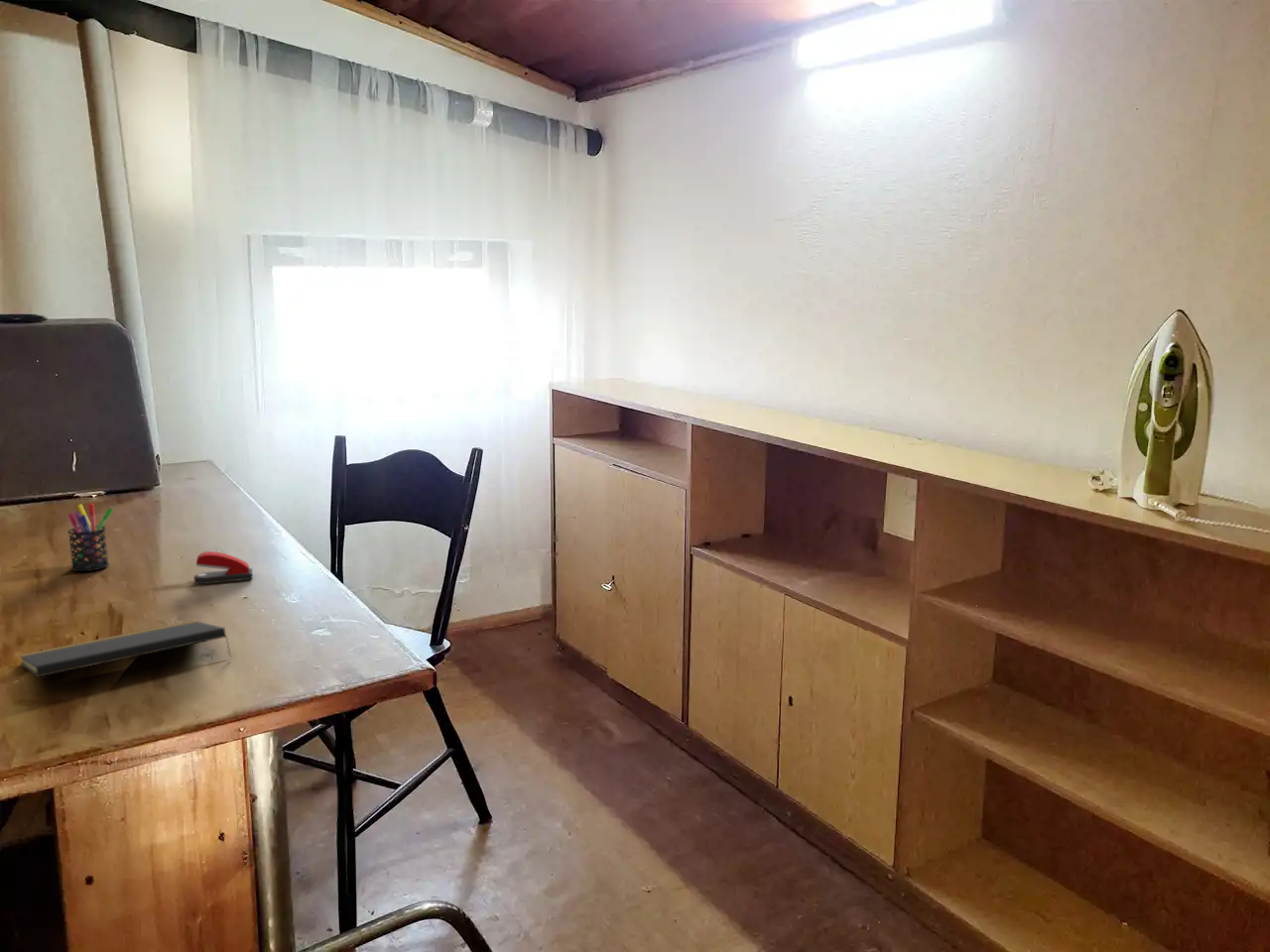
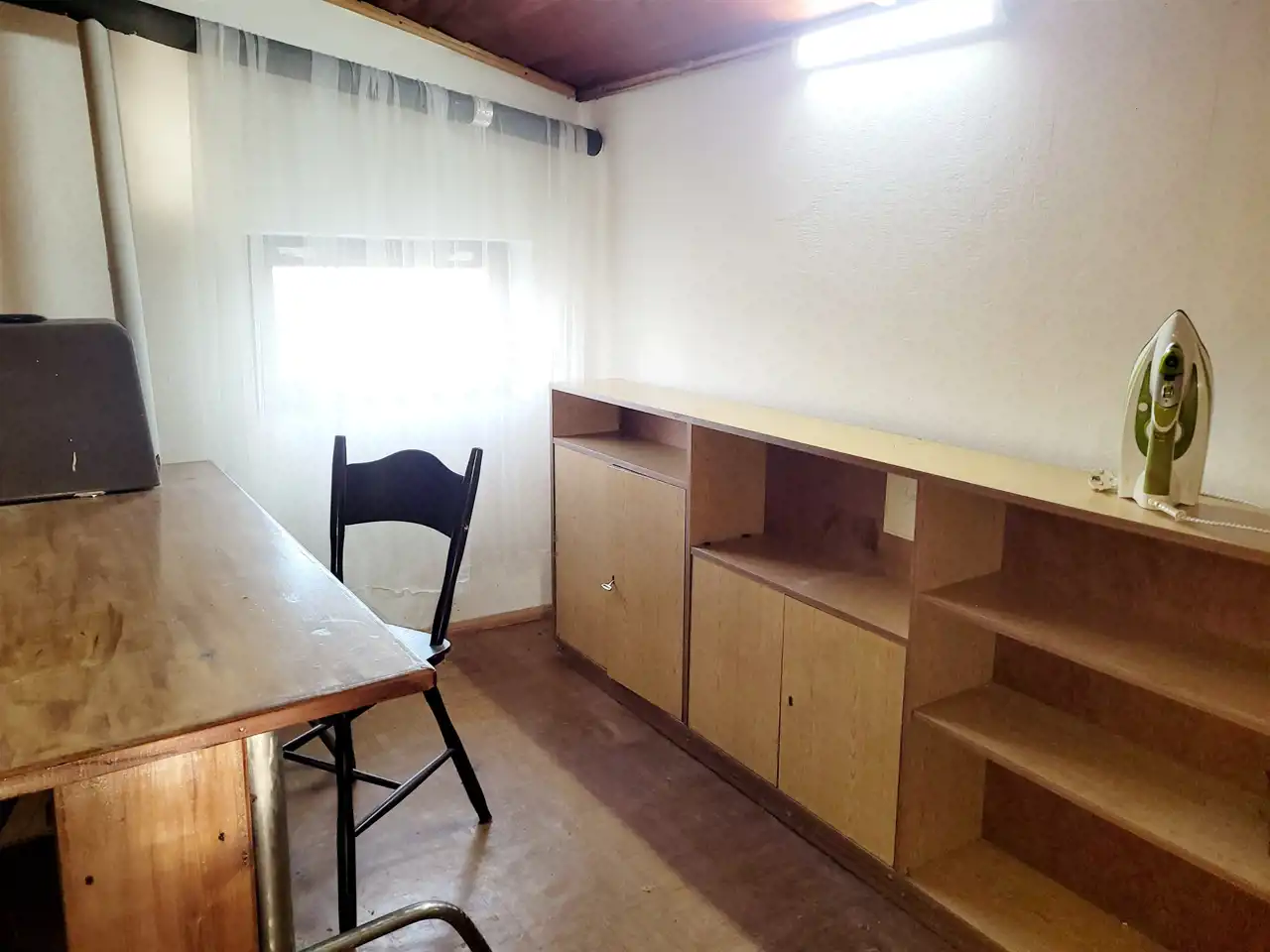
- pen holder (92, 534)
- stapler (222, 565)
- notepad (123, 646)
